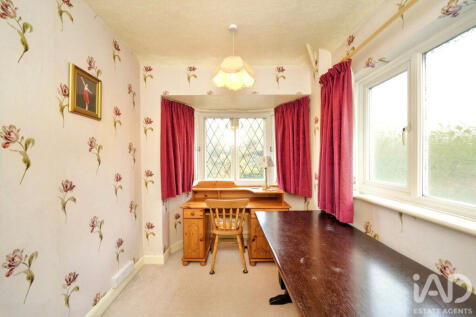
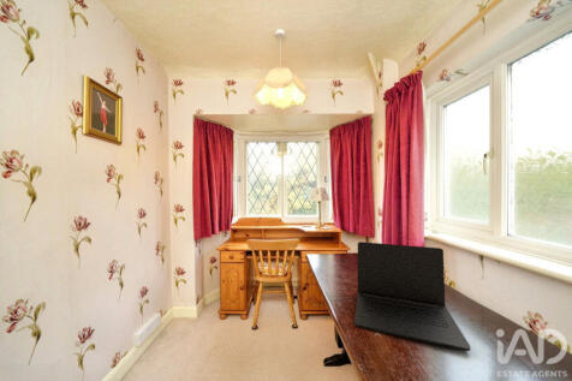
+ laptop (401, 285)
